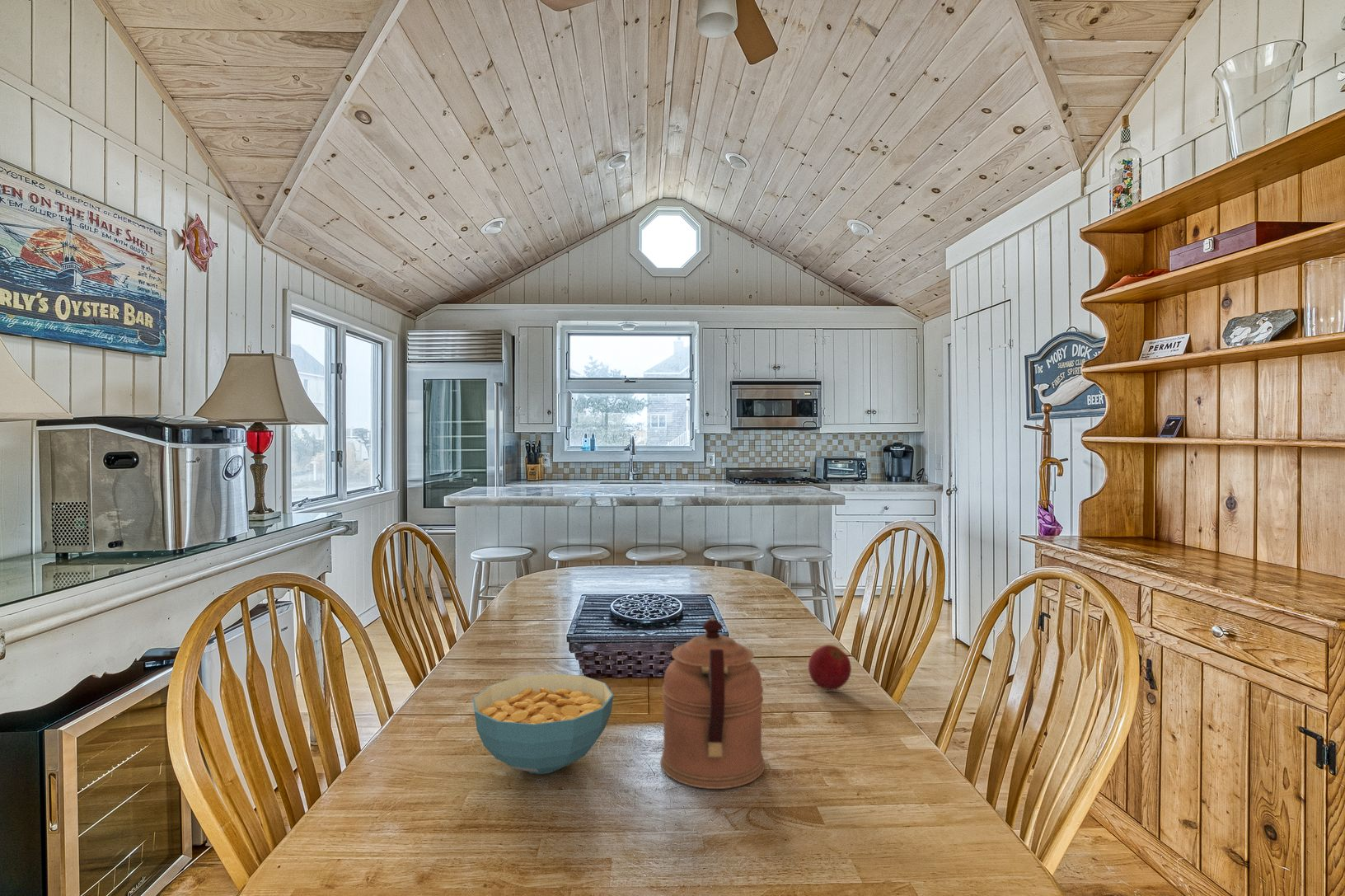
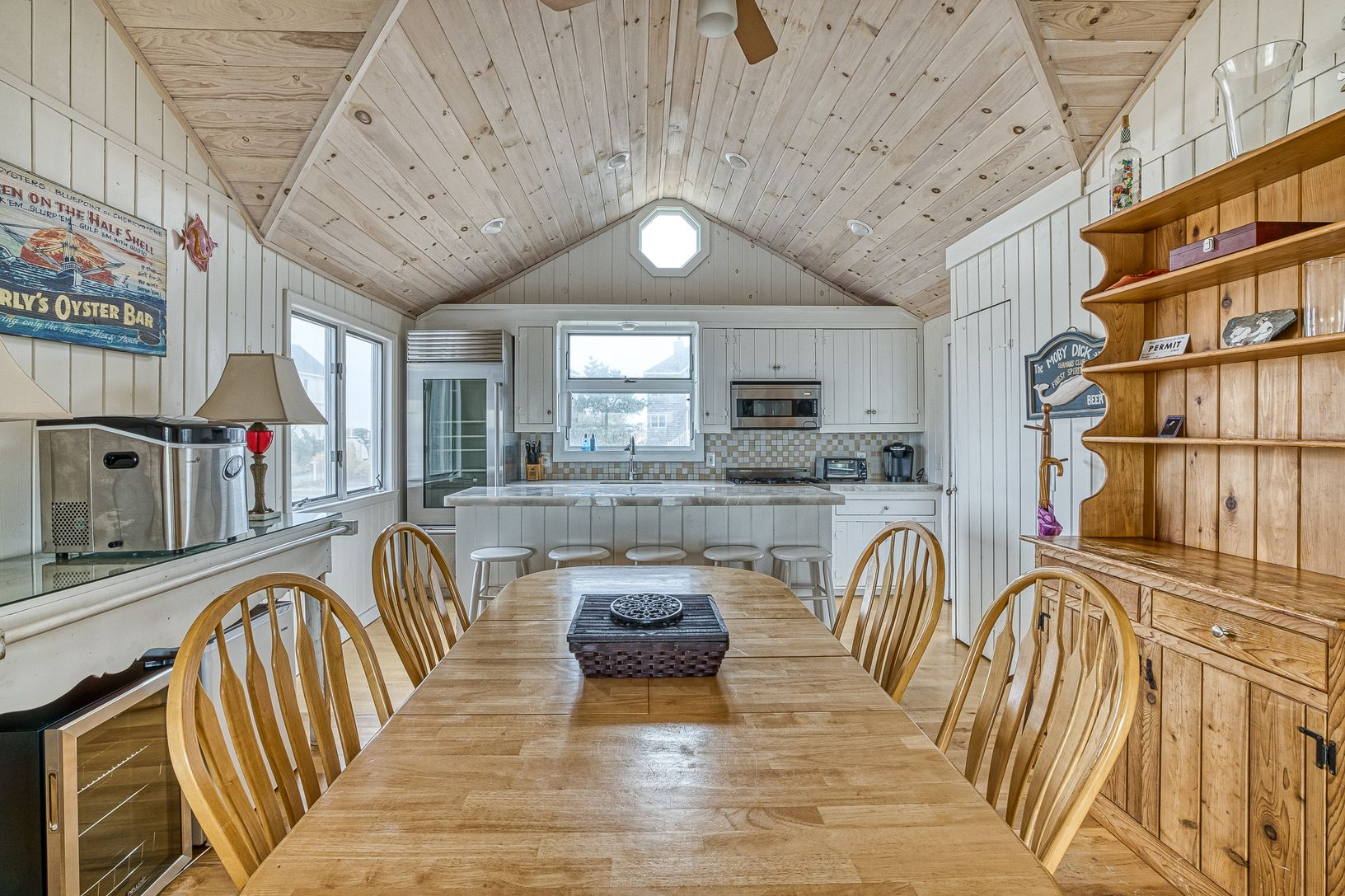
- coffeepot (712, 691)
- cereal bowl (543, 729)
- apple (829, 667)
